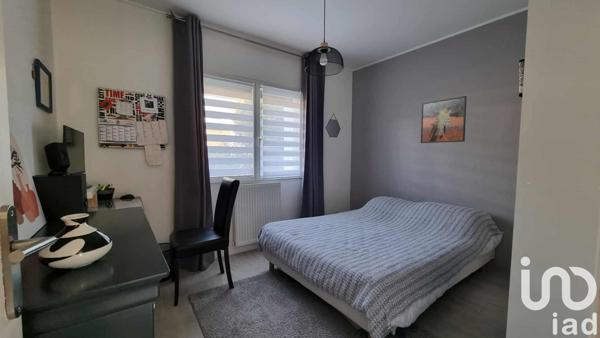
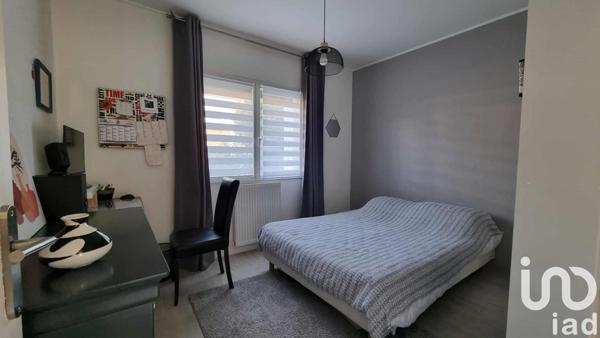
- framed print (441, 121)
